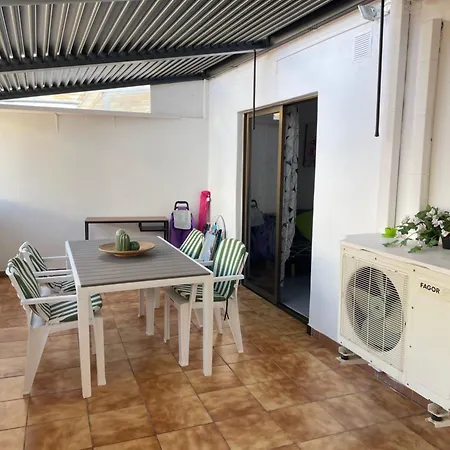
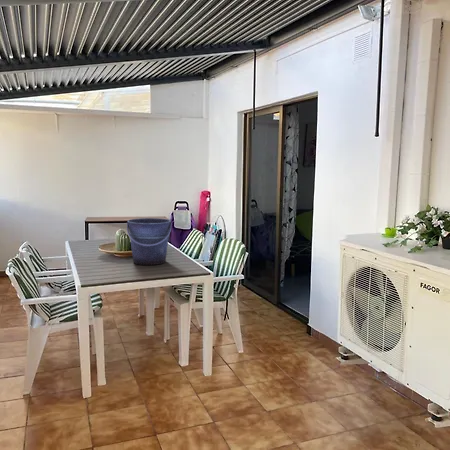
+ bucket (149, 241)
